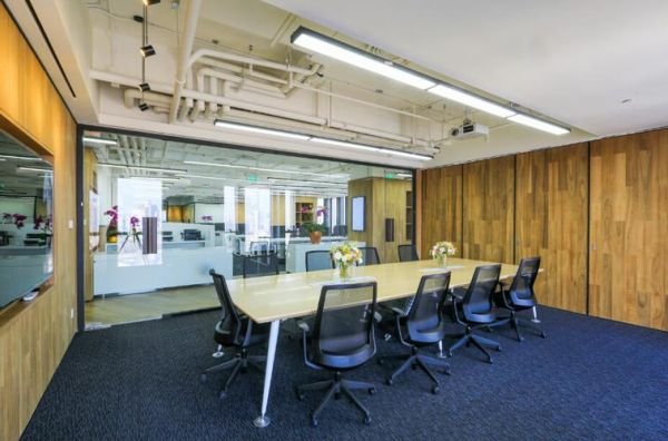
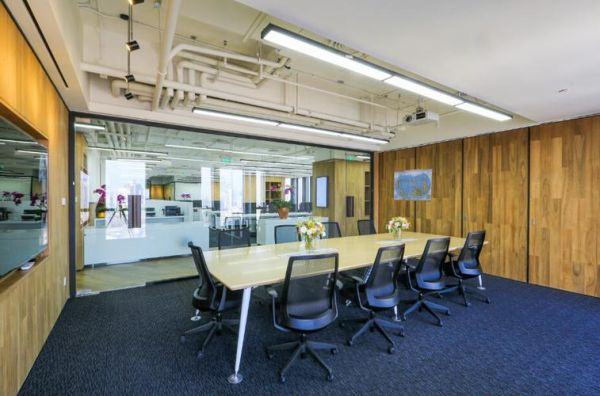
+ world map (411, 185)
